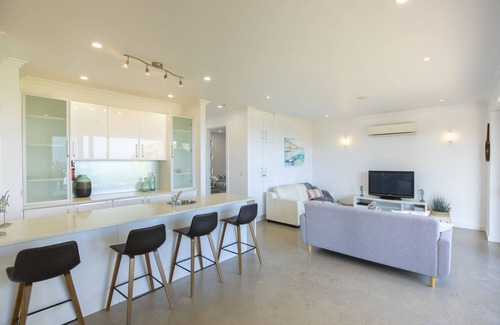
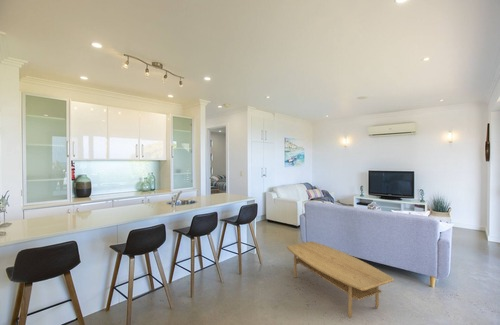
+ coffee table (331, 275)
